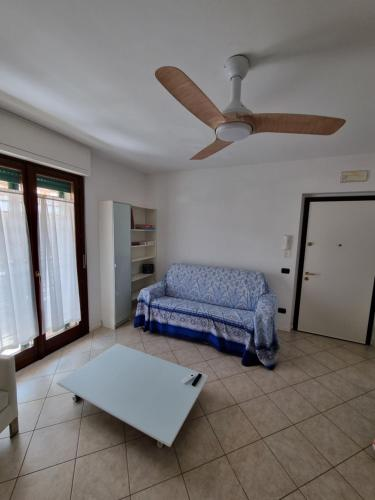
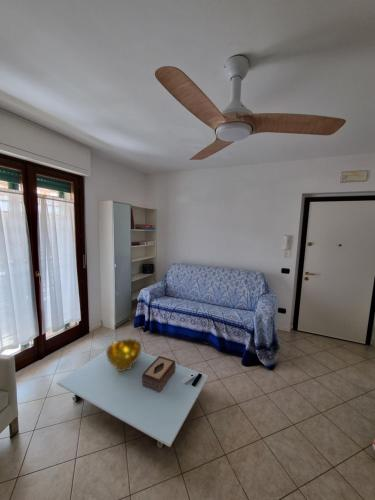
+ tissue box (159, 372)
+ decorative bowl (124, 355)
